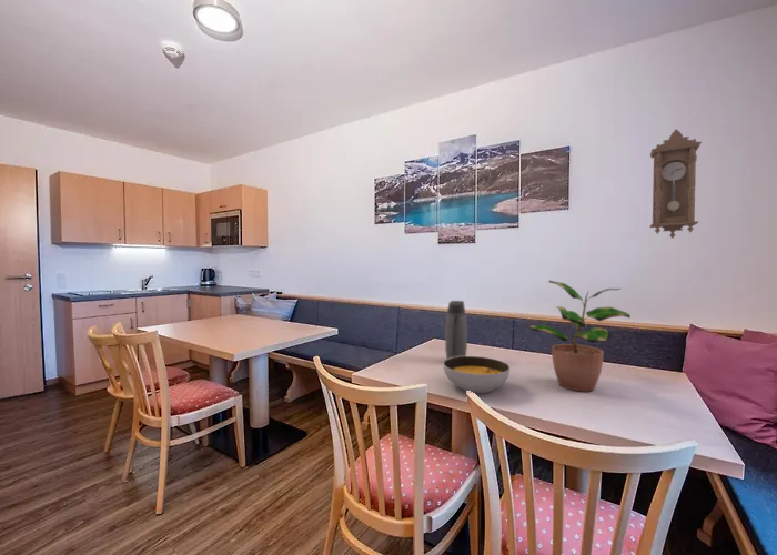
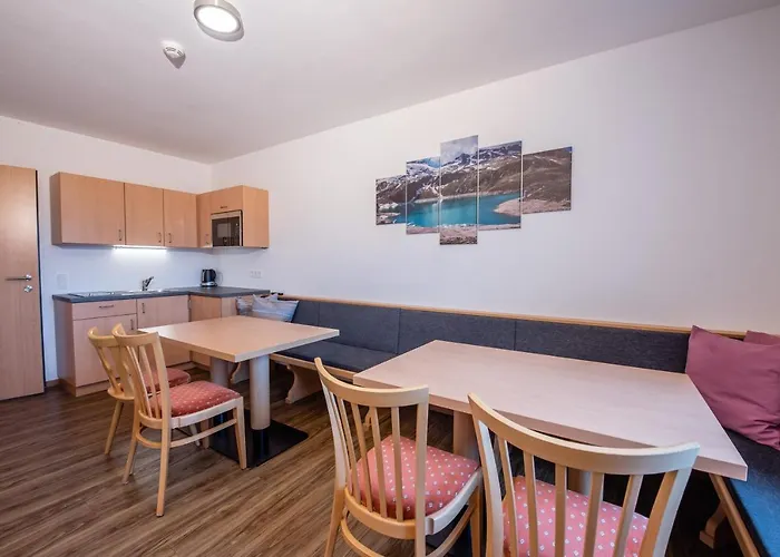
- soup bowl (475, 375)
- water bottle (455, 331)
- pendulum clock (673, 185)
- potted plant (582, 333)
